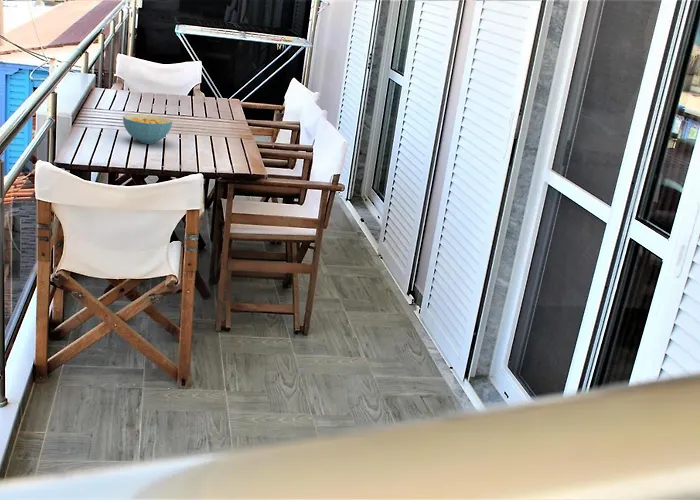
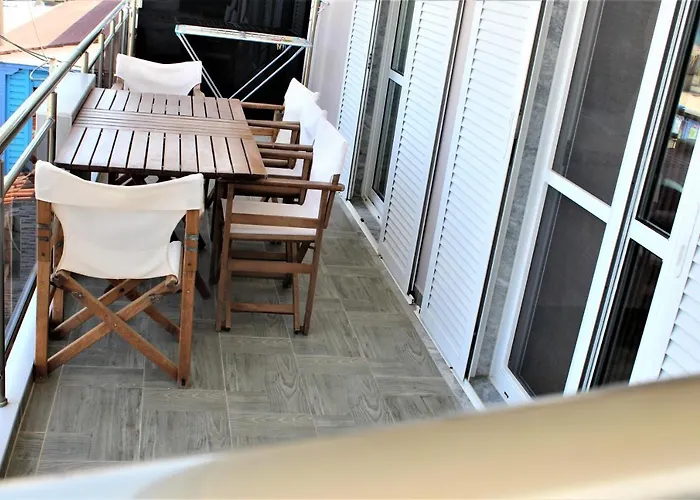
- cereal bowl (147, 130)
